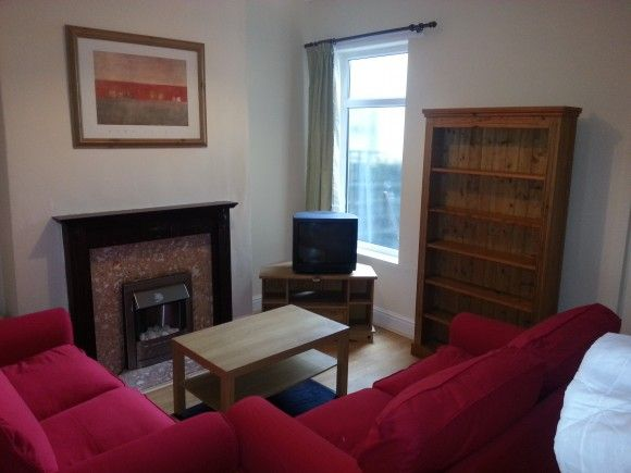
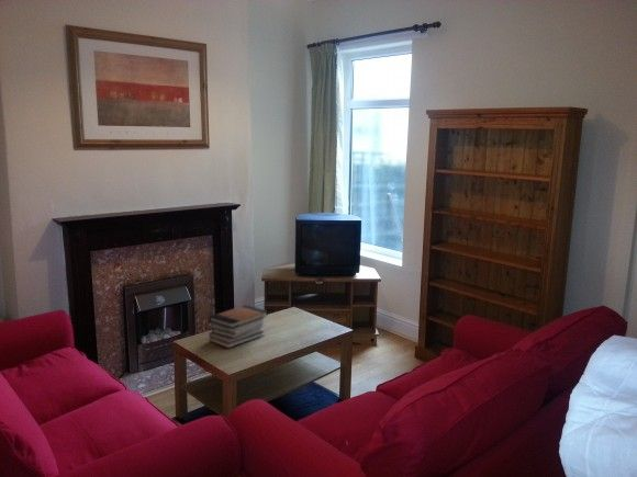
+ book stack (238, 326)
